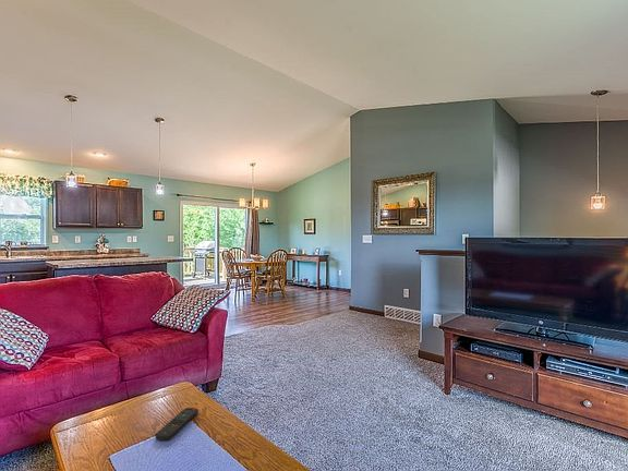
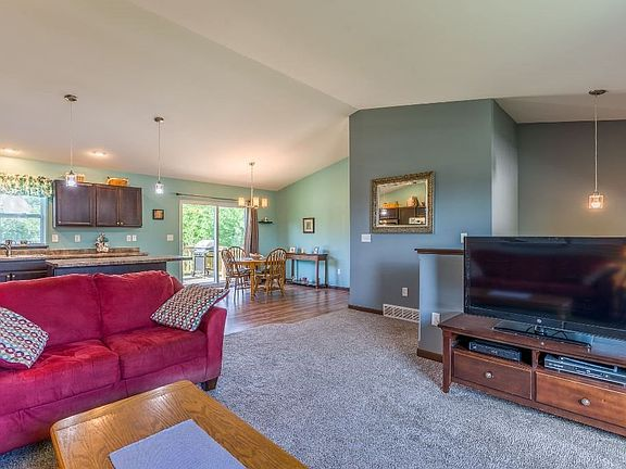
- remote control (178, 422)
